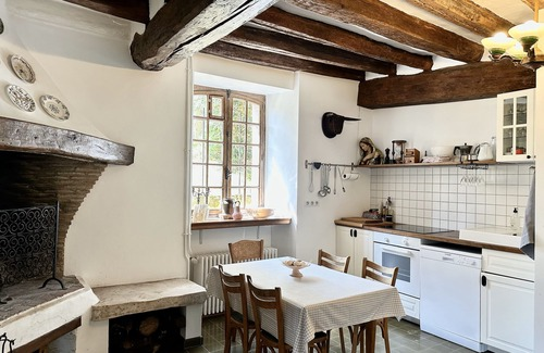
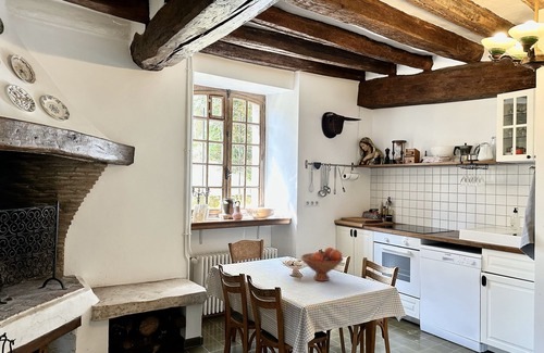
+ fruit bowl (321, 264)
